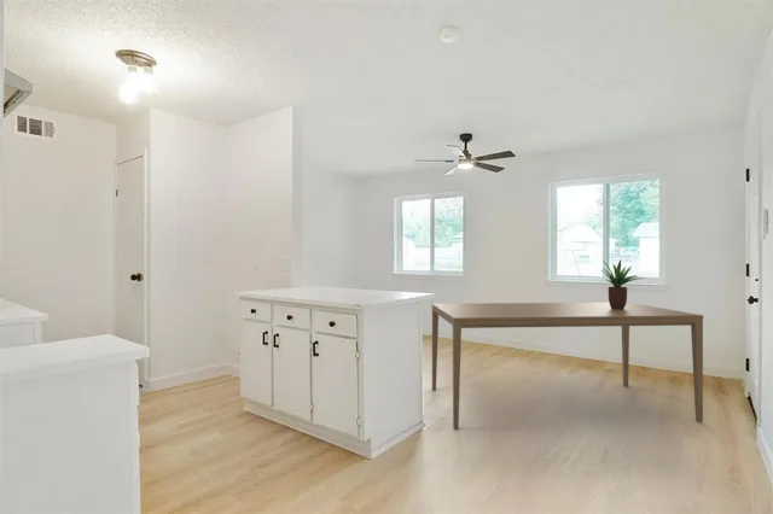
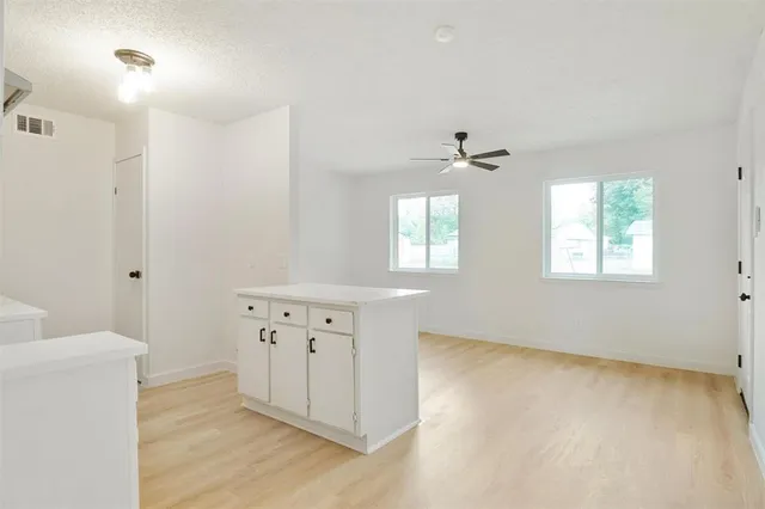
- dining table (552, 326)
- potted plant (618, 284)
